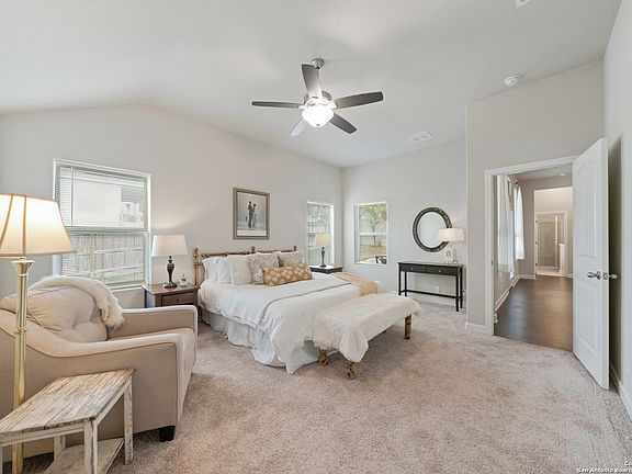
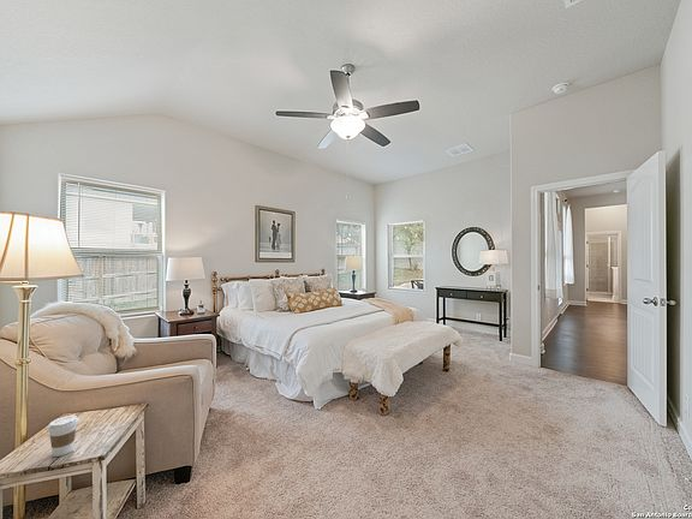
+ coffee cup (62, 435)
